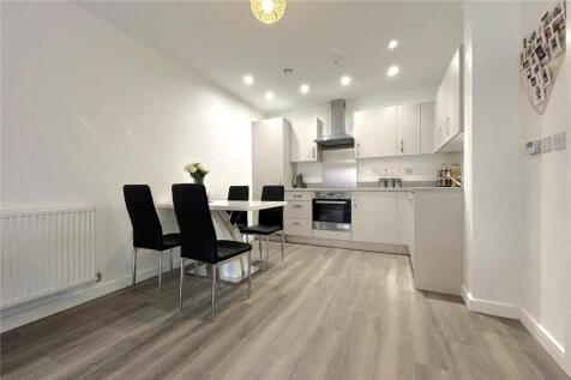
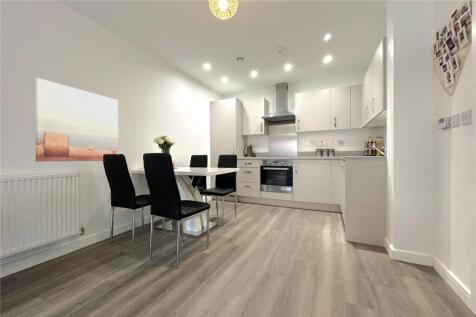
+ wall art (83, 125)
